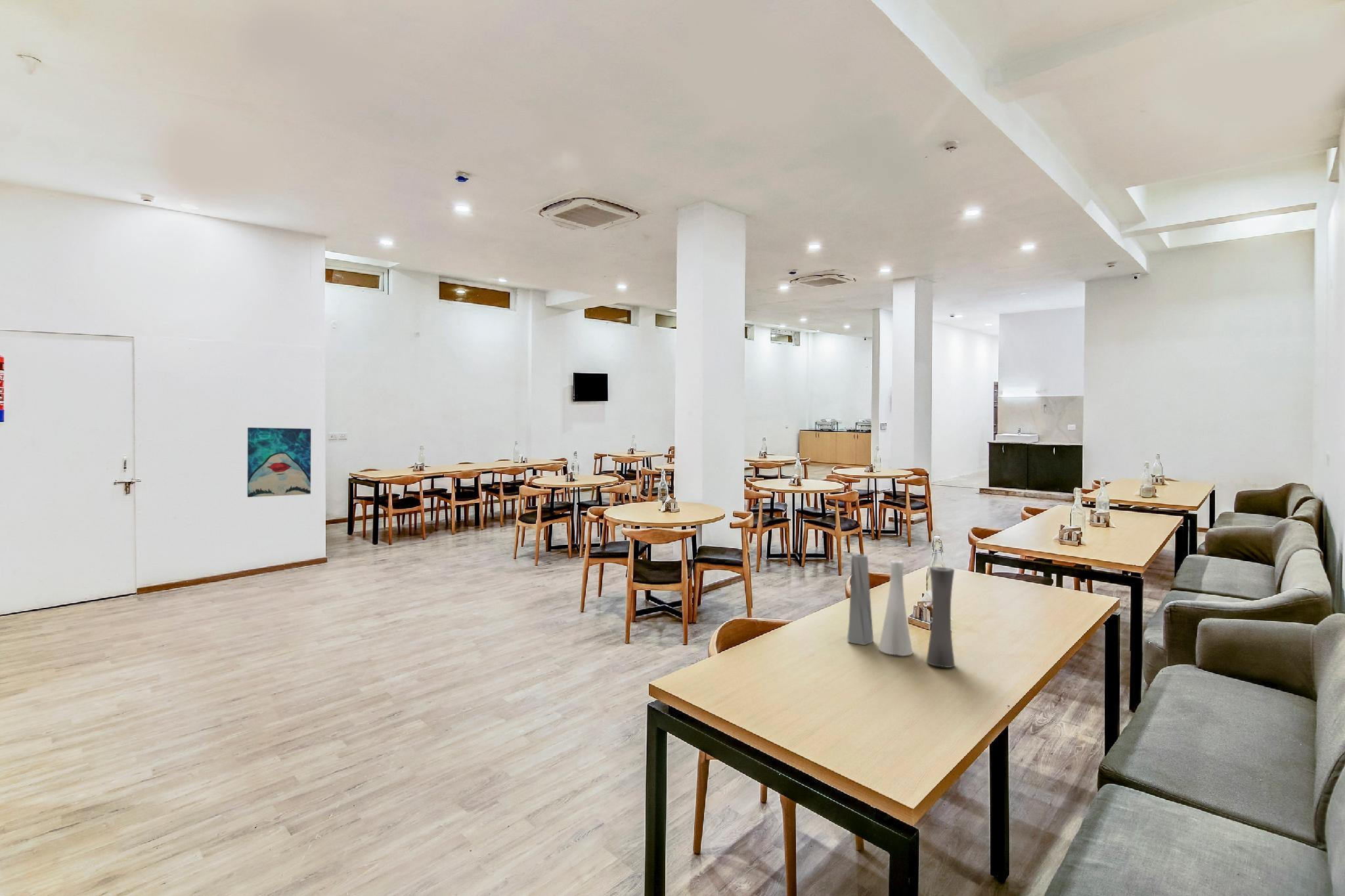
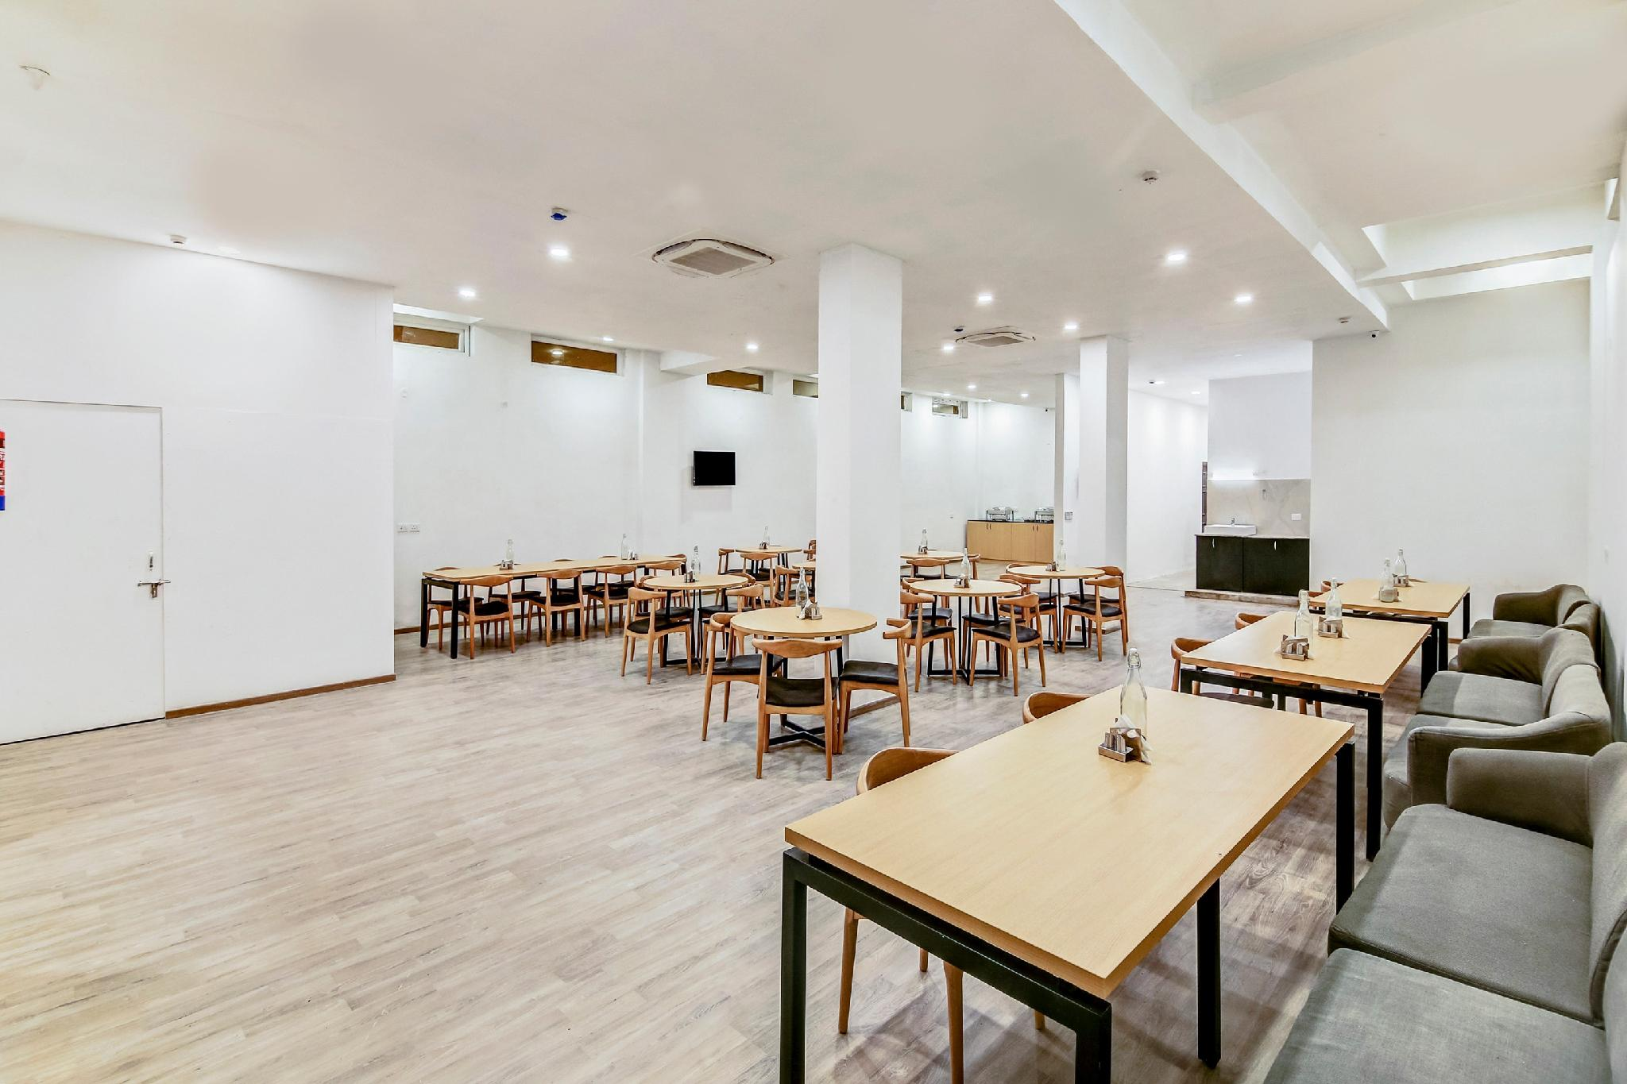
- wall art (280, 461)
- vase (897, 606)
